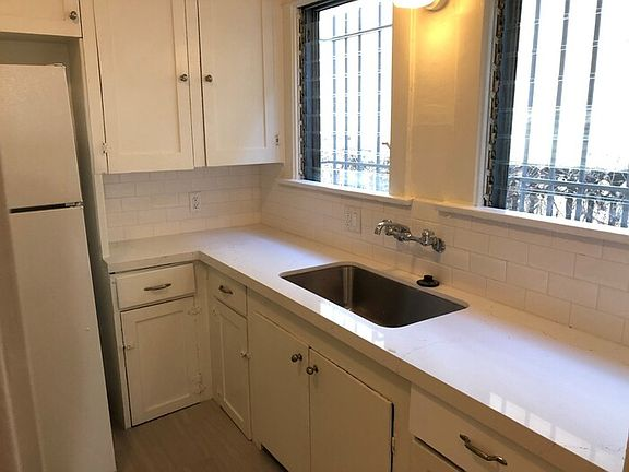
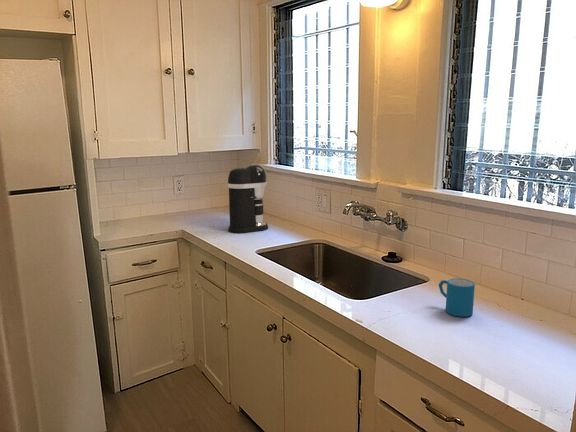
+ mug (454, 295)
+ coffee maker (247, 197)
